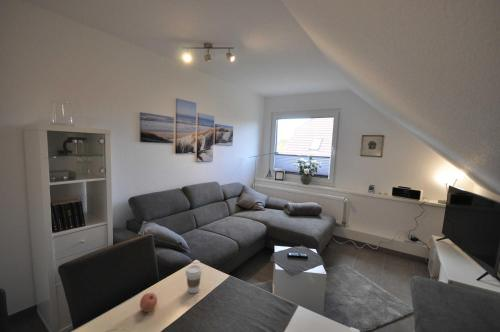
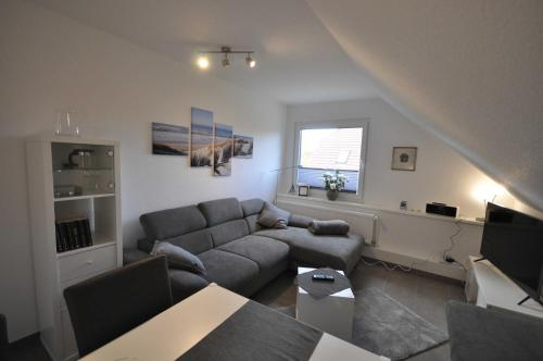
- pomegranate (148, 302)
- coffee cup (193, 279)
